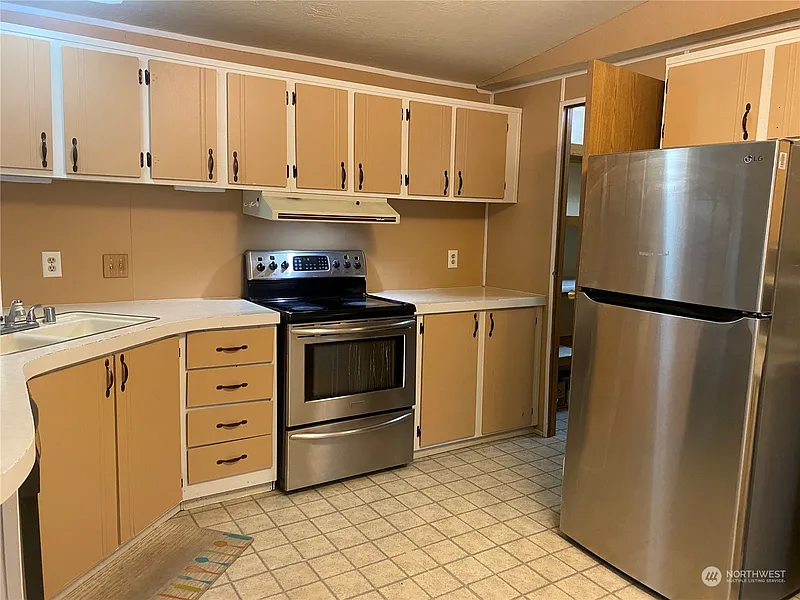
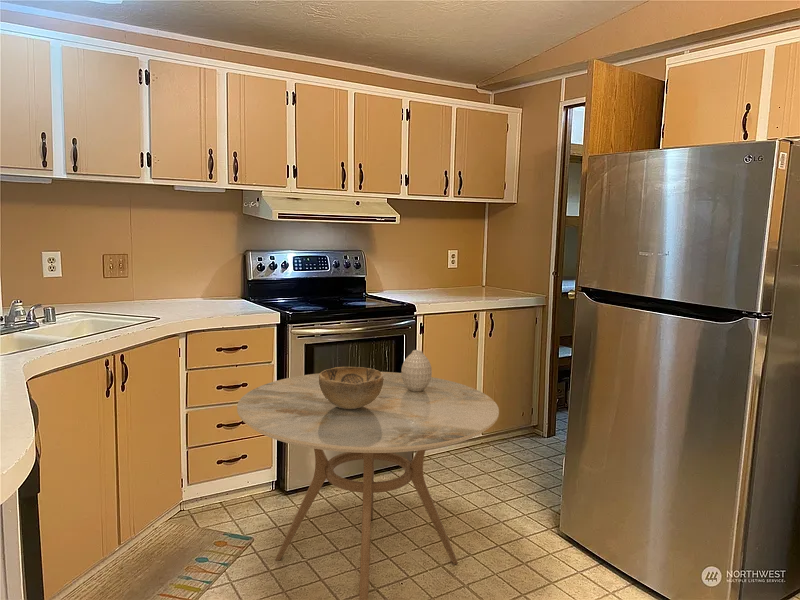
+ decorative bowl (350, 389)
+ dining table (367, 482)
+ vase (416, 369)
